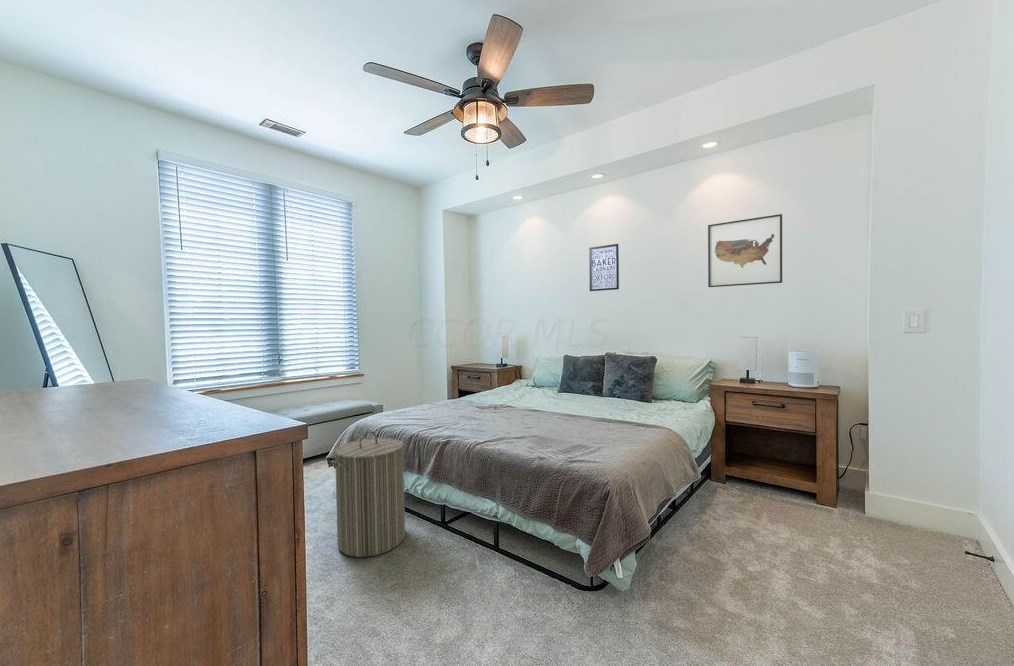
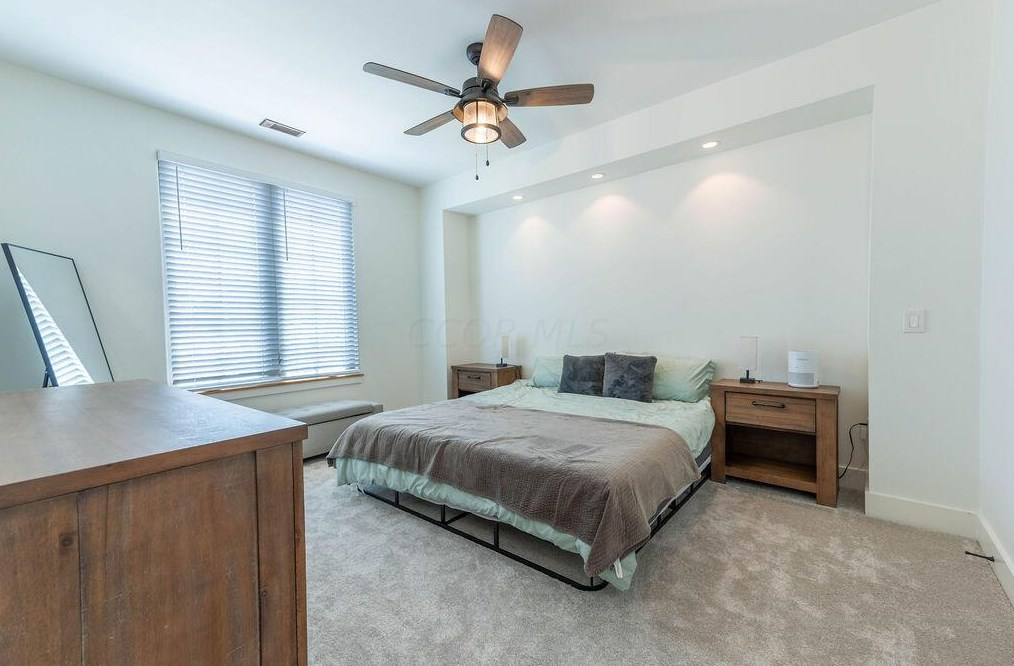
- wall art (743, 252)
- wall art (603, 268)
- laundry hamper (371, 485)
